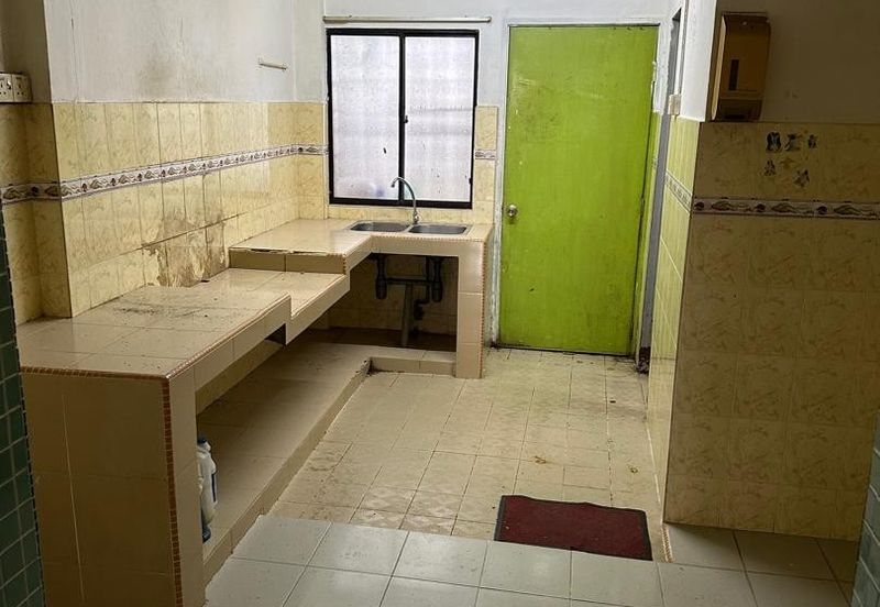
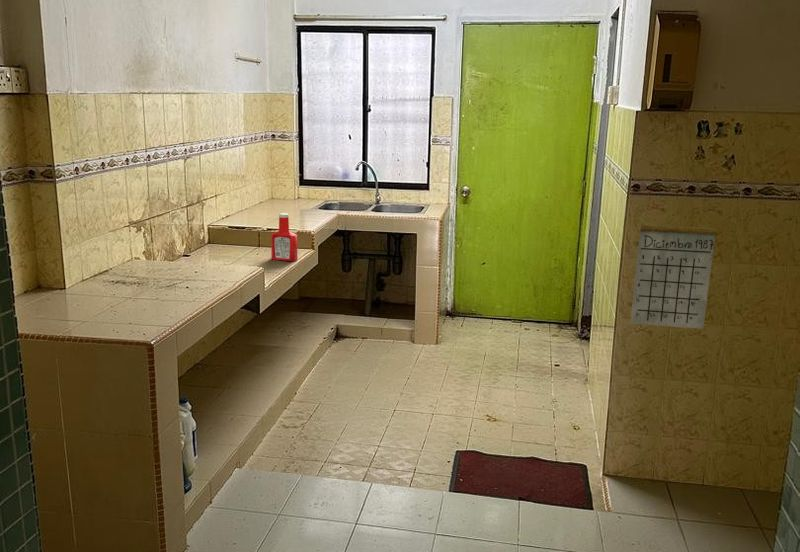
+ calendar (673, 265)
+ soap bottle (284, 236)
